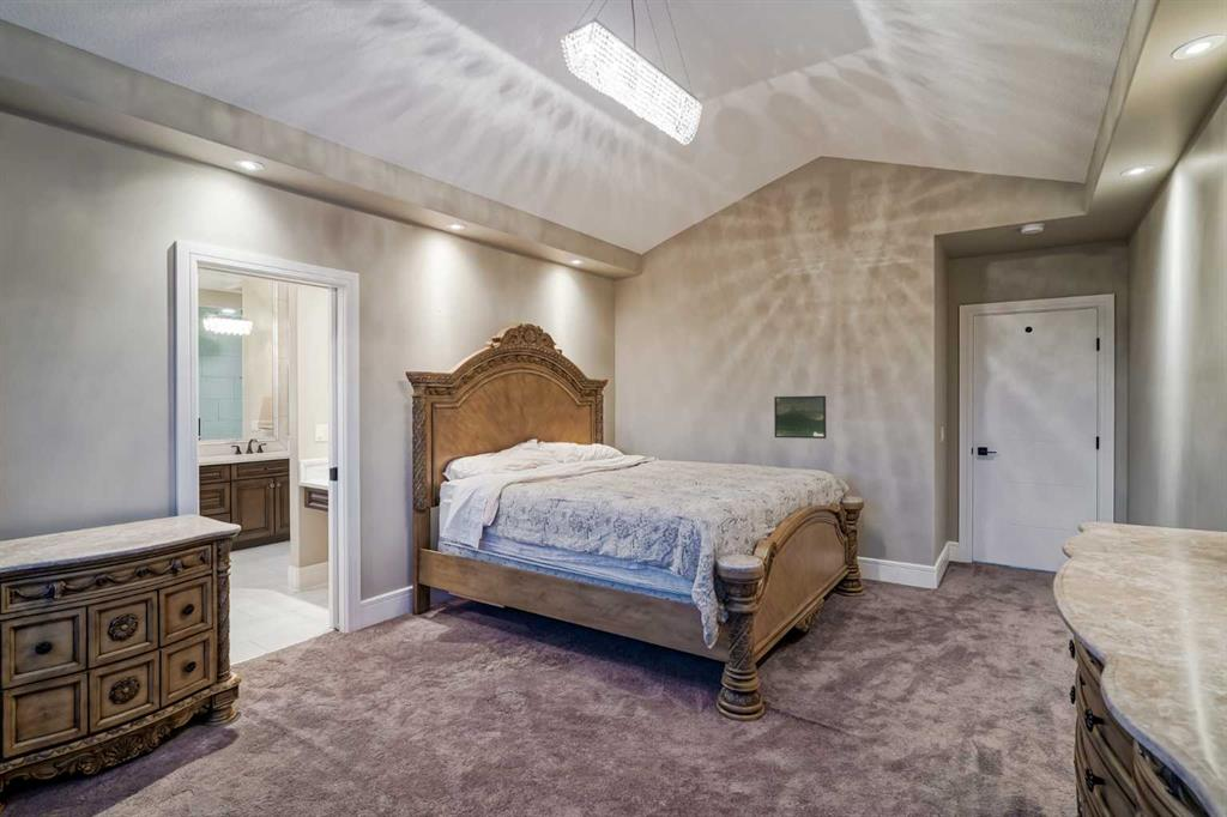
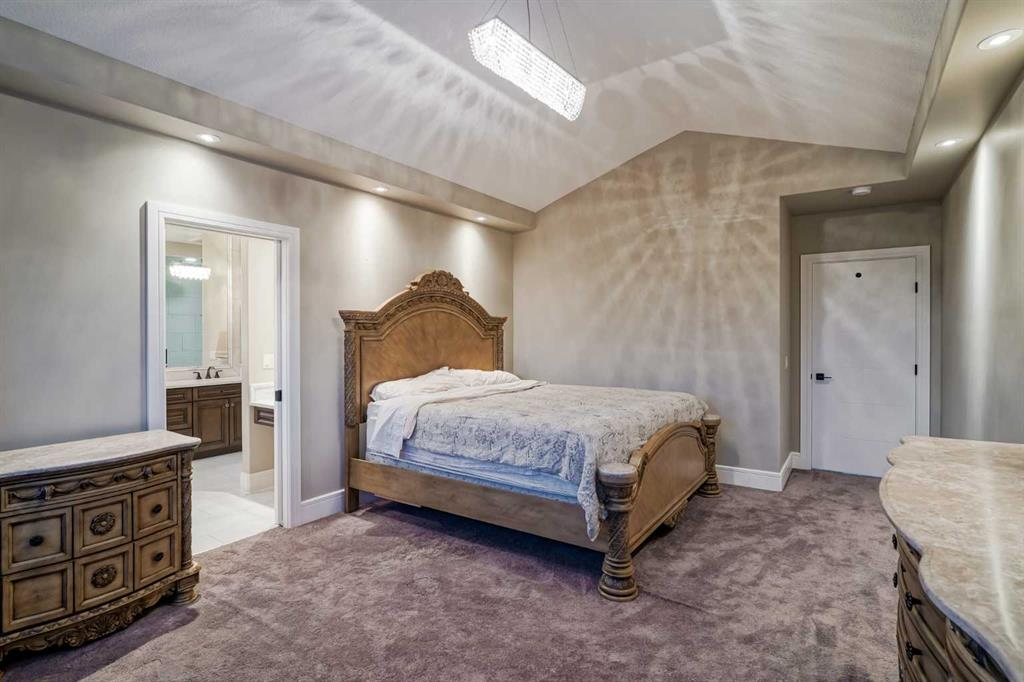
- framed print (799, 417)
